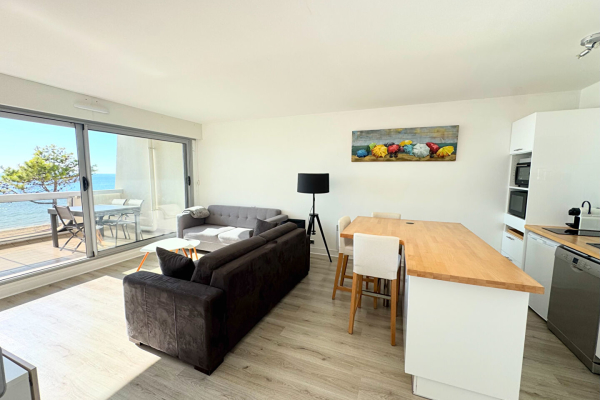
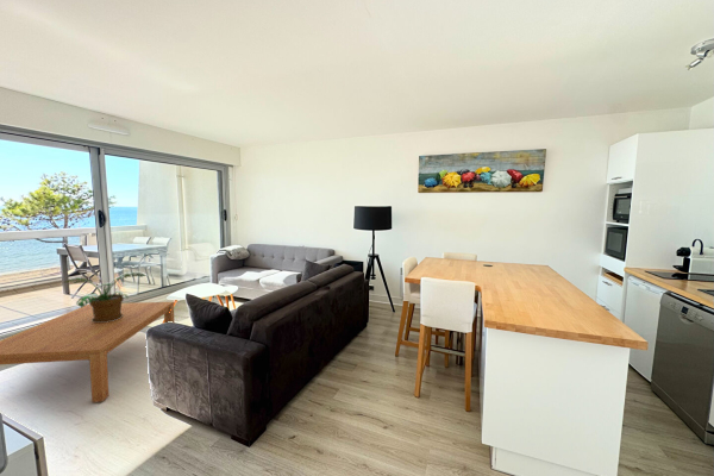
+ potted plant (107, 296)
+ coffee table (94, 343)
